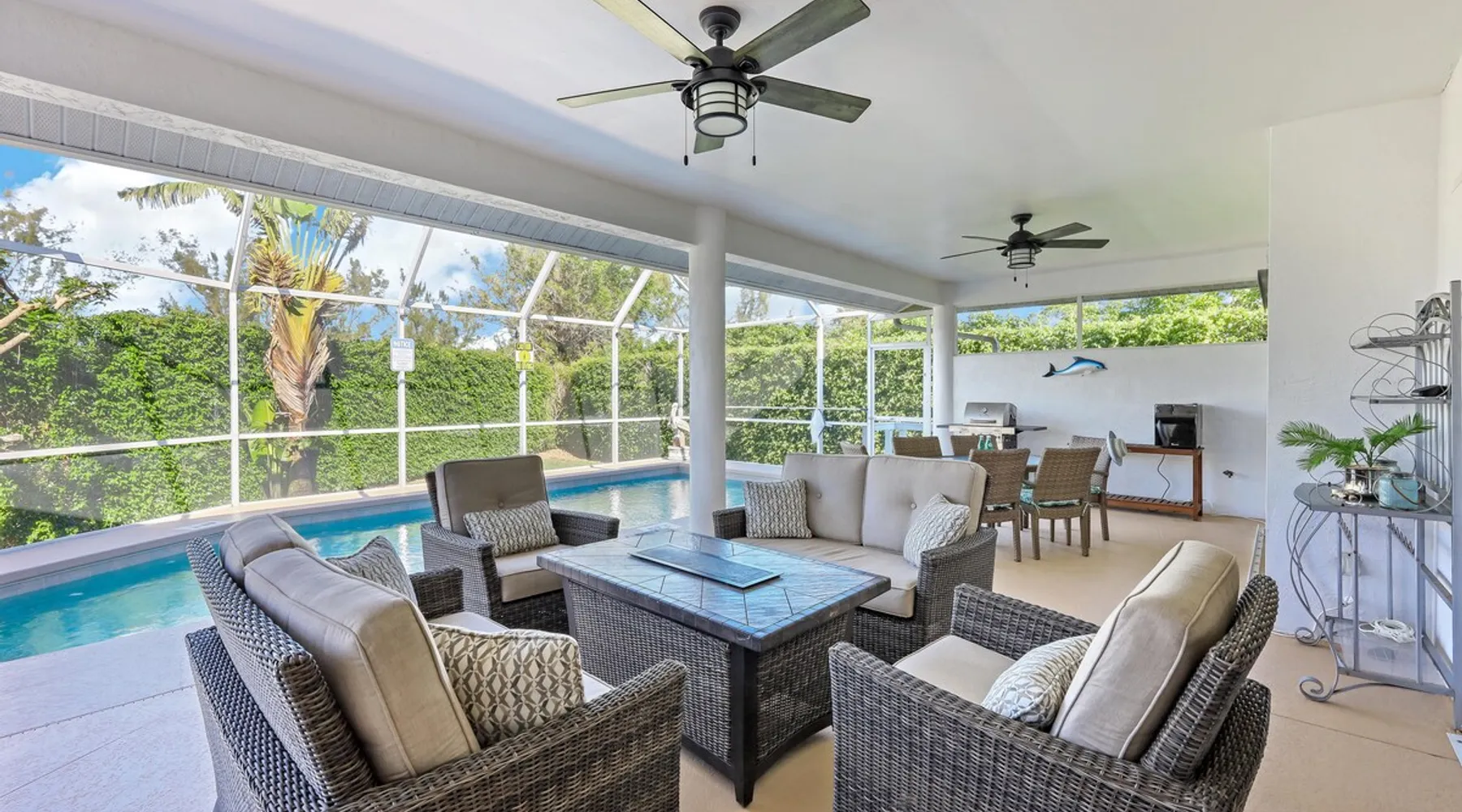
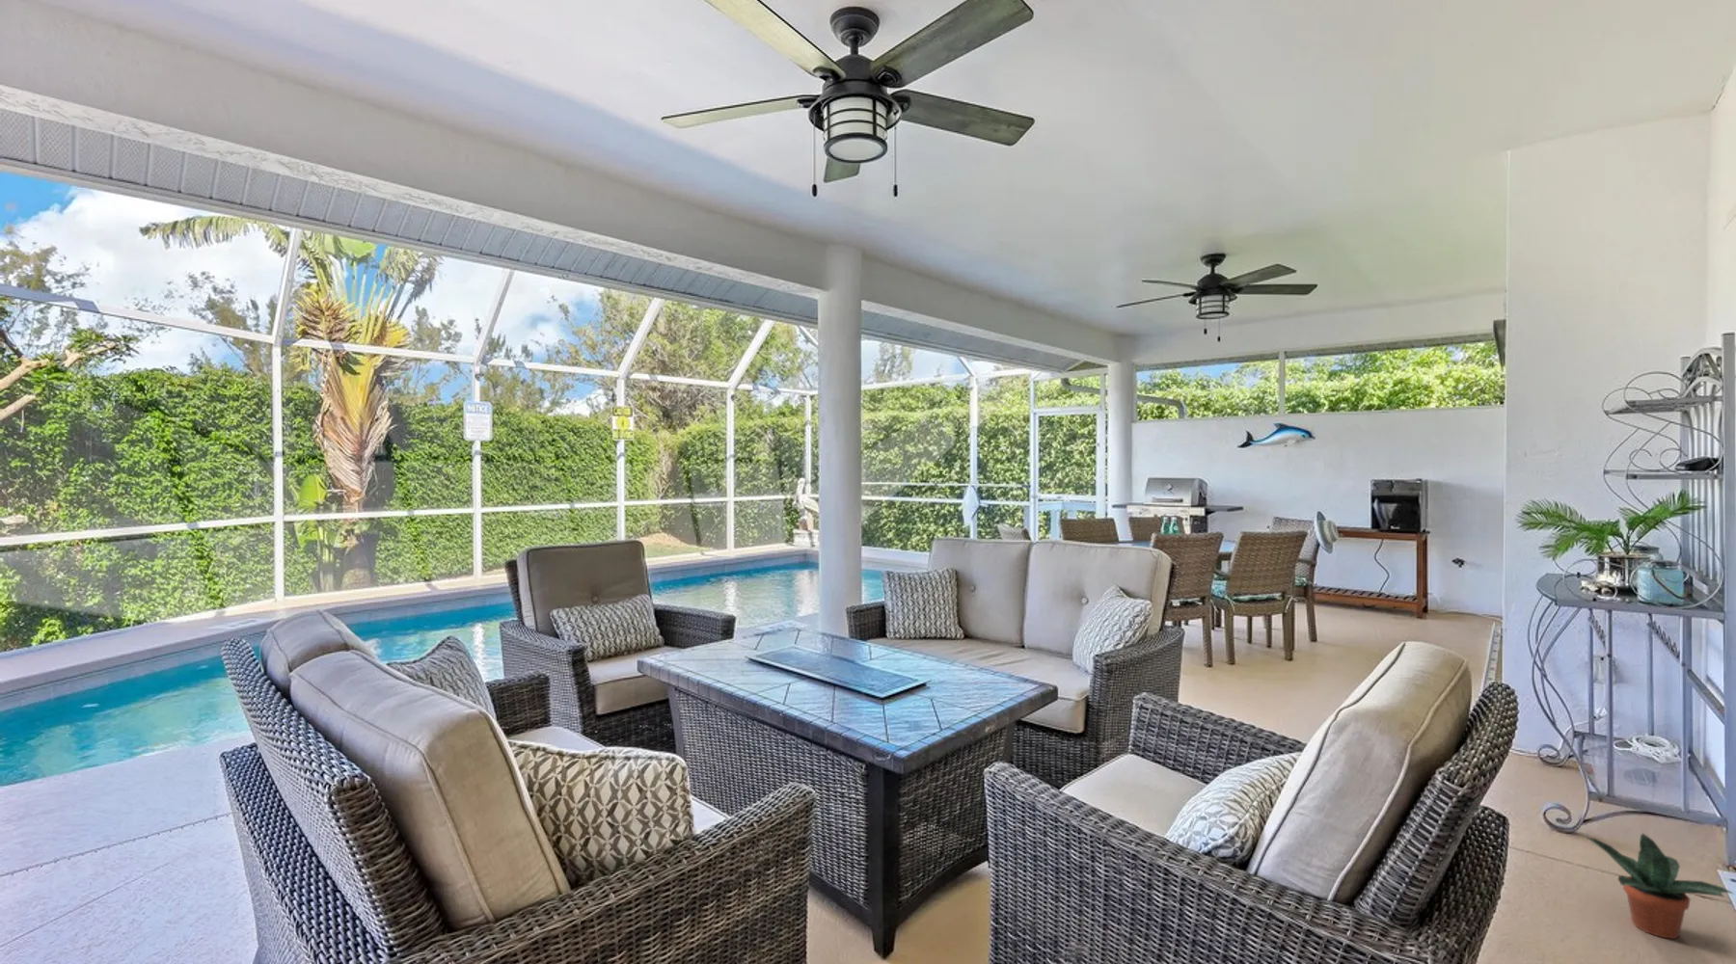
+ potted plant (1656, 883)
